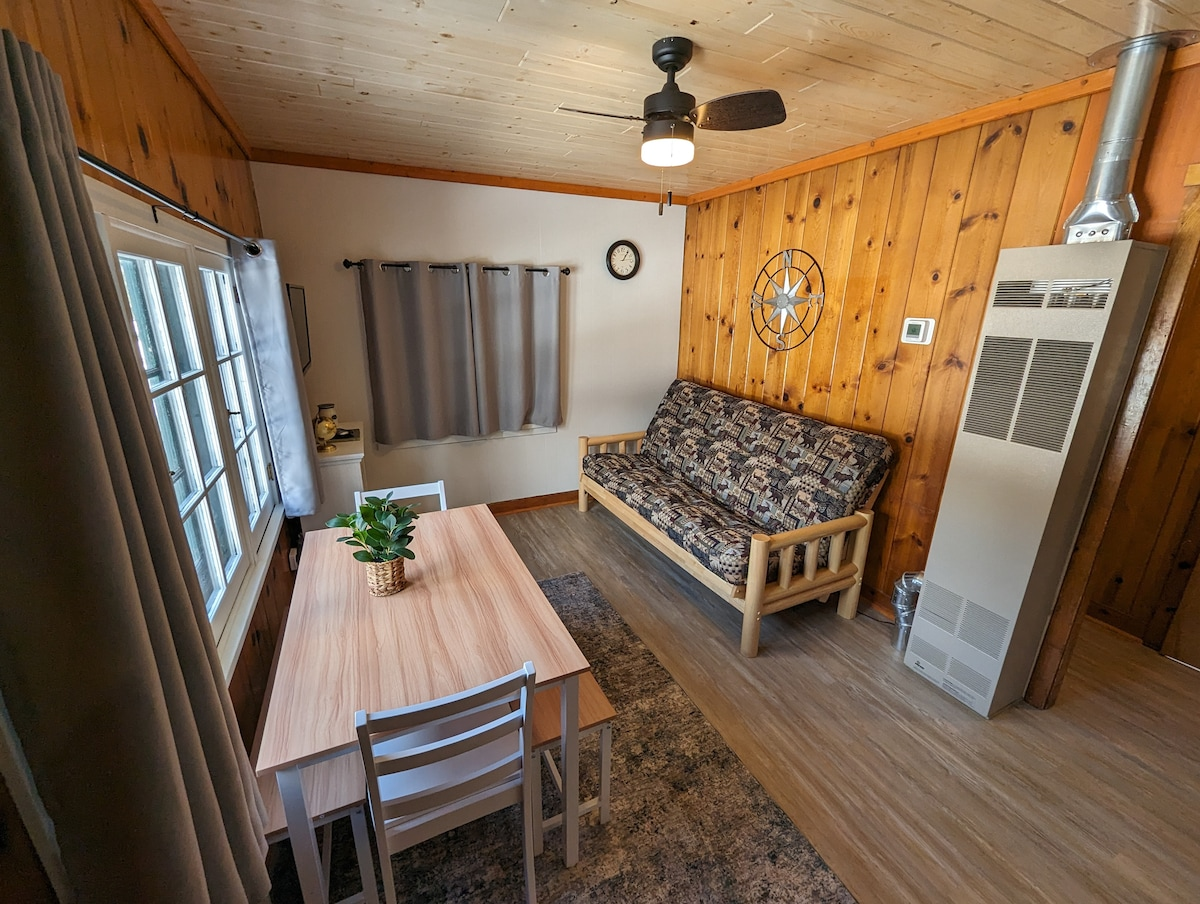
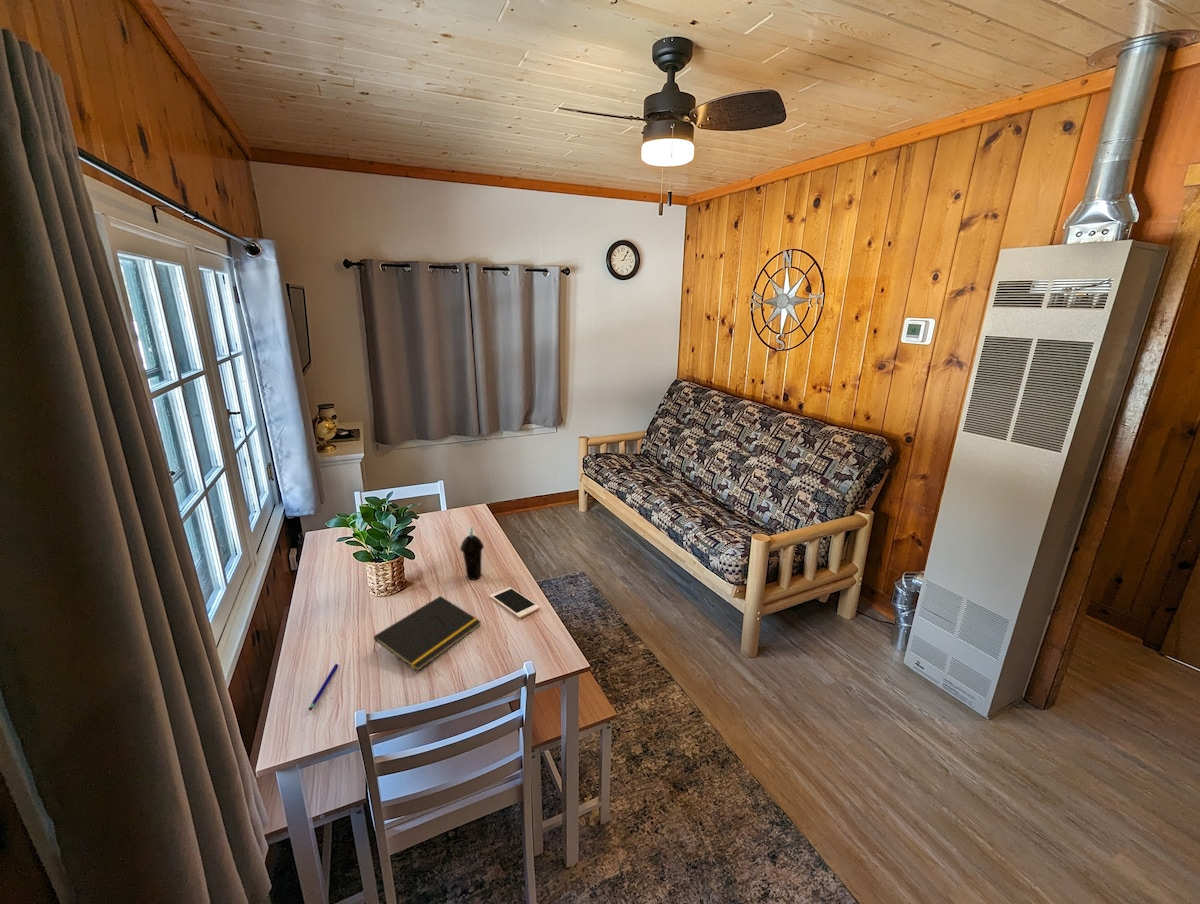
+ notepad (429, 630)
+ cell phone (514, 601)
+ cup (472, 552)
+ pen (324, 686)
